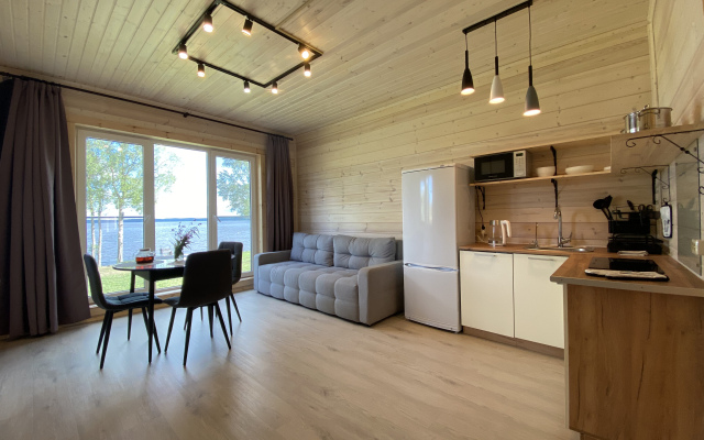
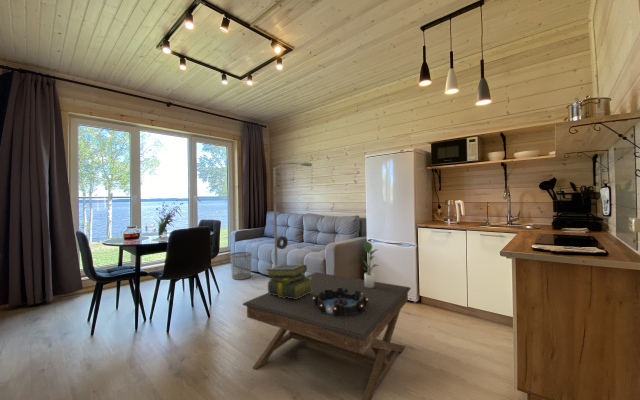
+ potted plant (367, 264)
+ decorative bowl (341, 299)
+ coffee table (332, 325)
+ waste bin (241, 265)
+ stack of books (287, 279)
+ street lamp (285, 237)
